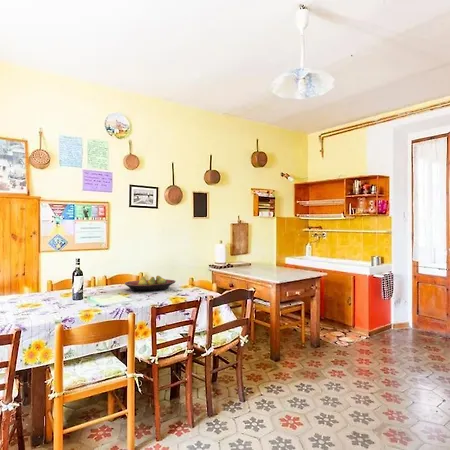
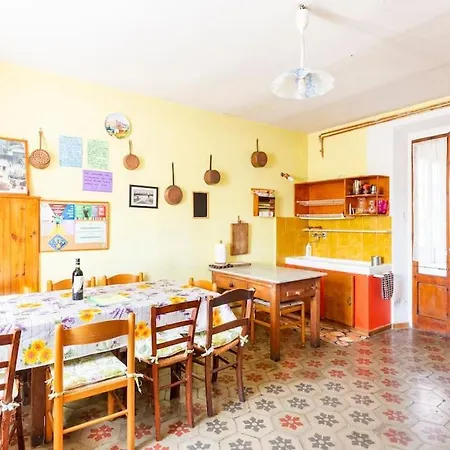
- fruit bowl (150, 282)
